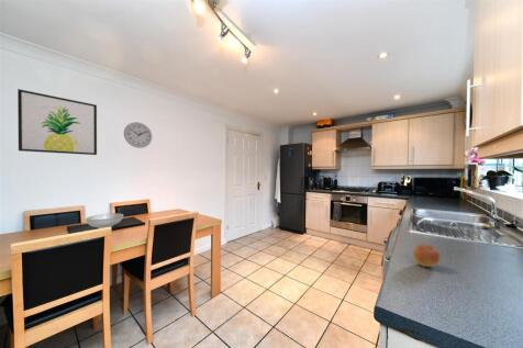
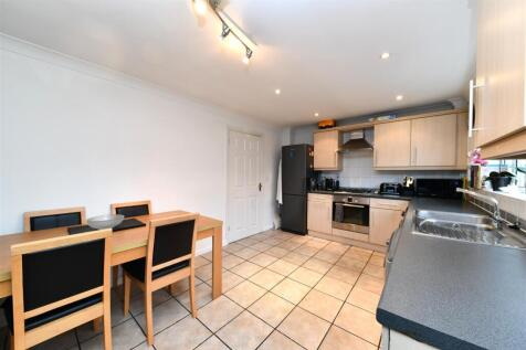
- wall art (60, 125)
- apple (425, 255)
- wall clock (138, 135)
